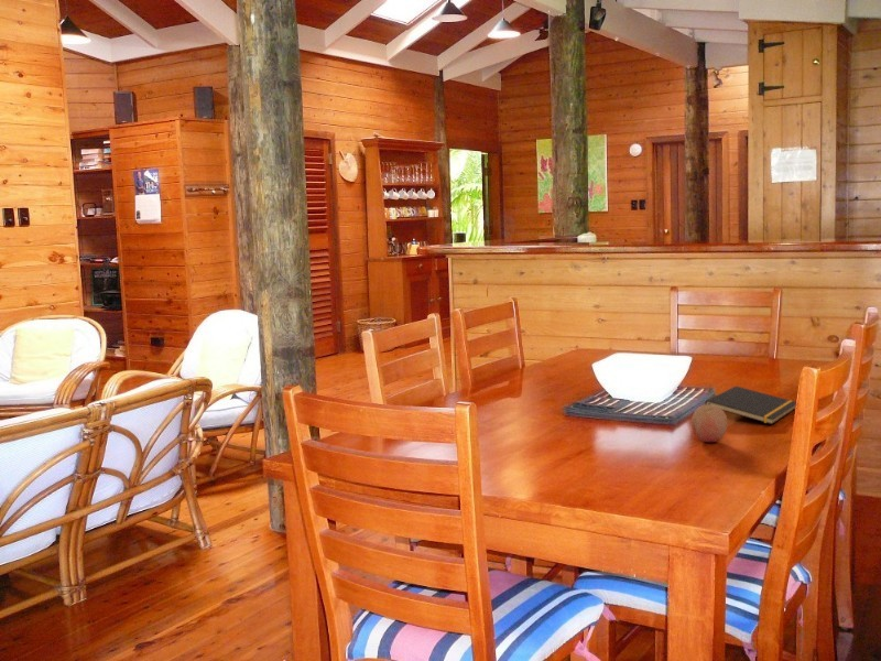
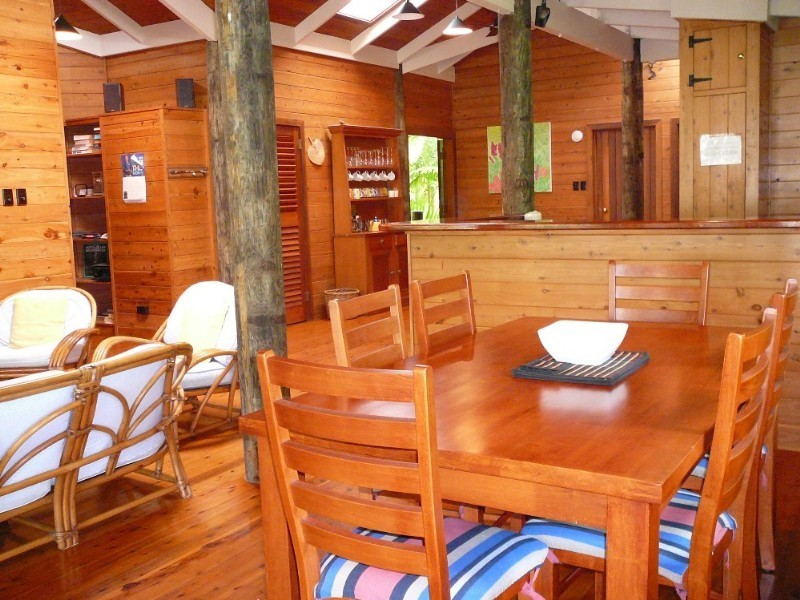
- fruit (709, 423)
- notepad (752, 403)
